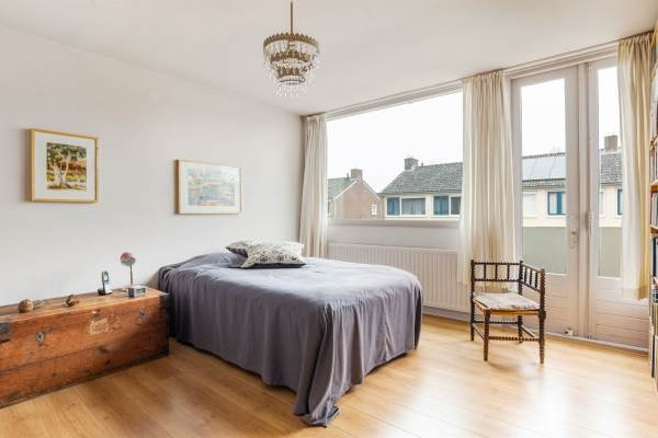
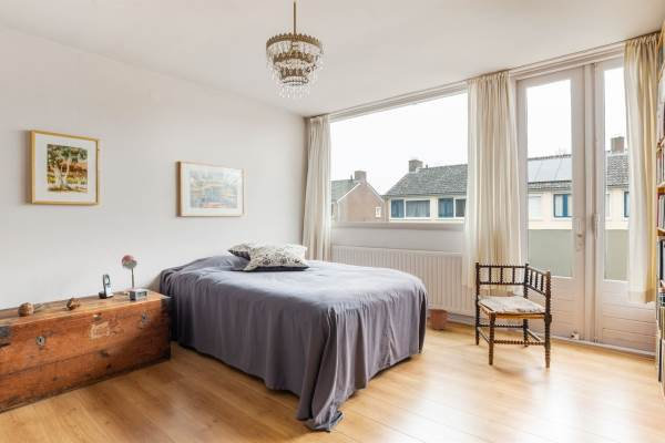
+ plant pot (438, 315)
